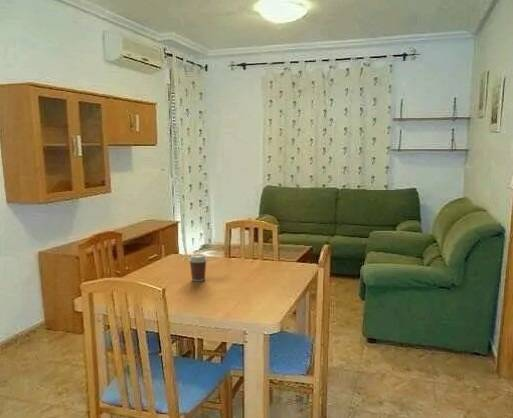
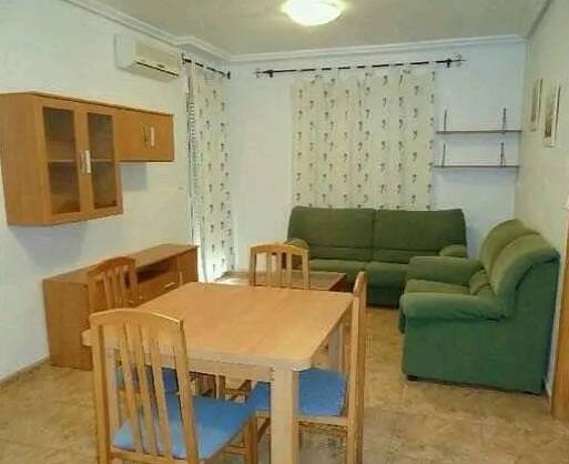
- coffee cup (198, 267)
